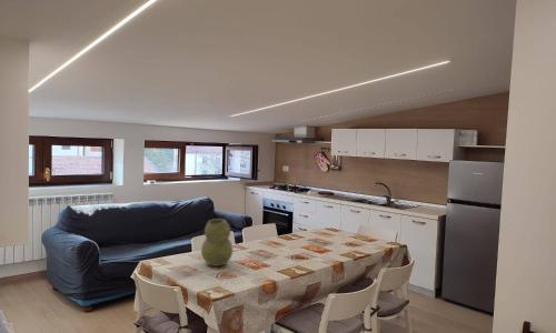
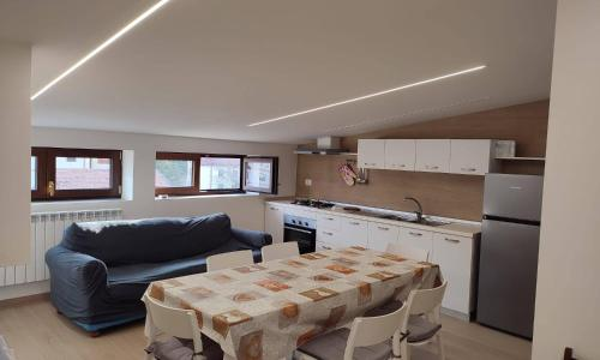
- vase (217, 241)
